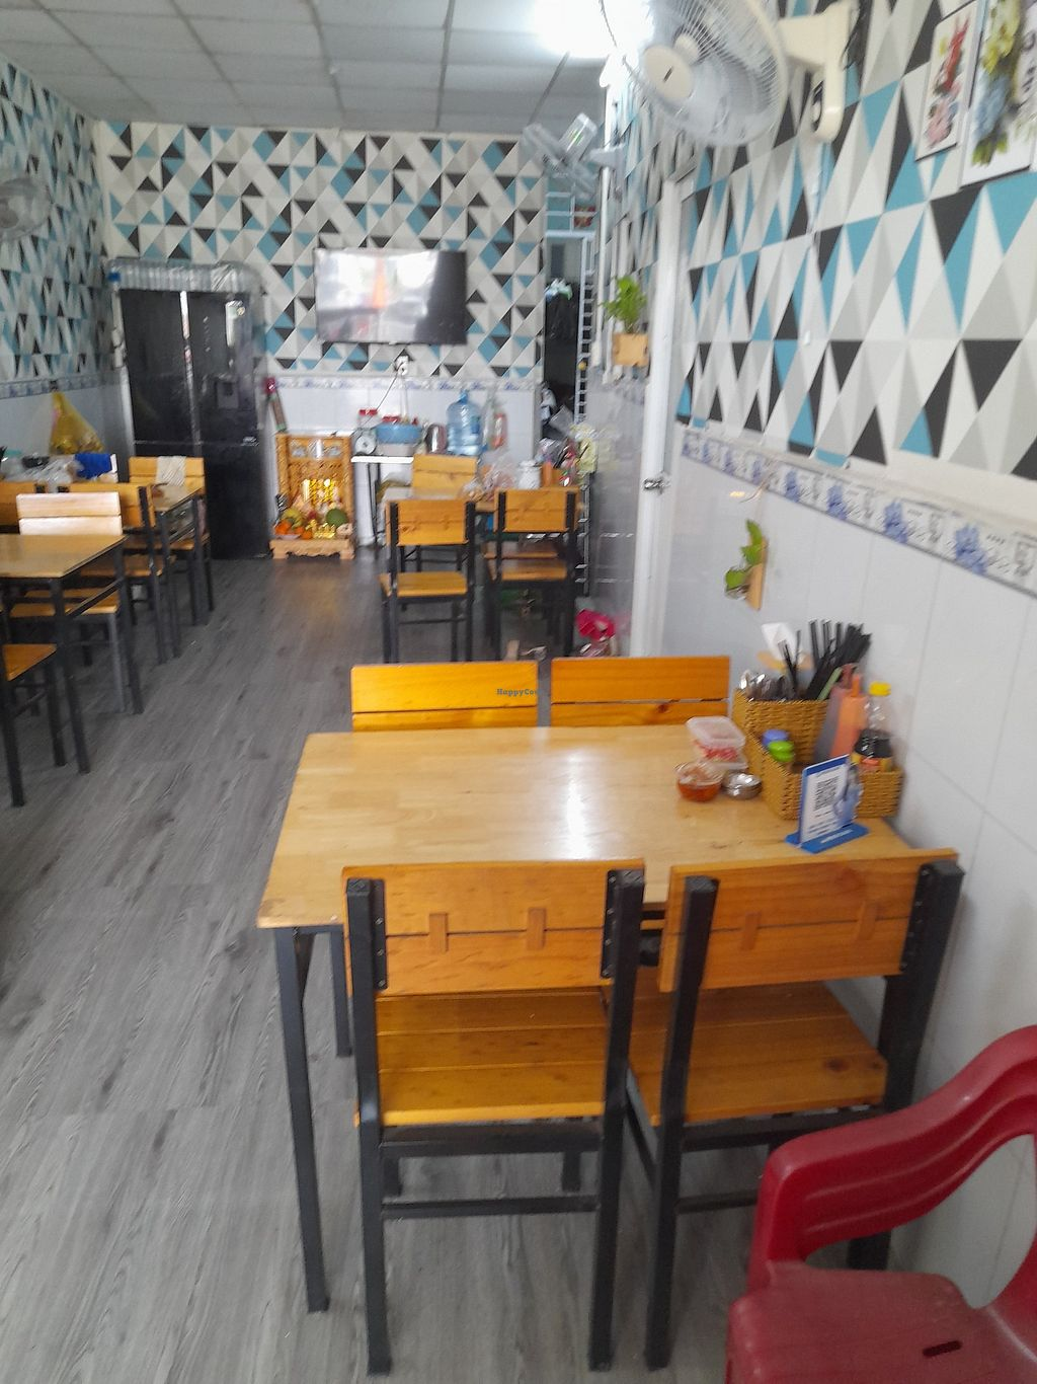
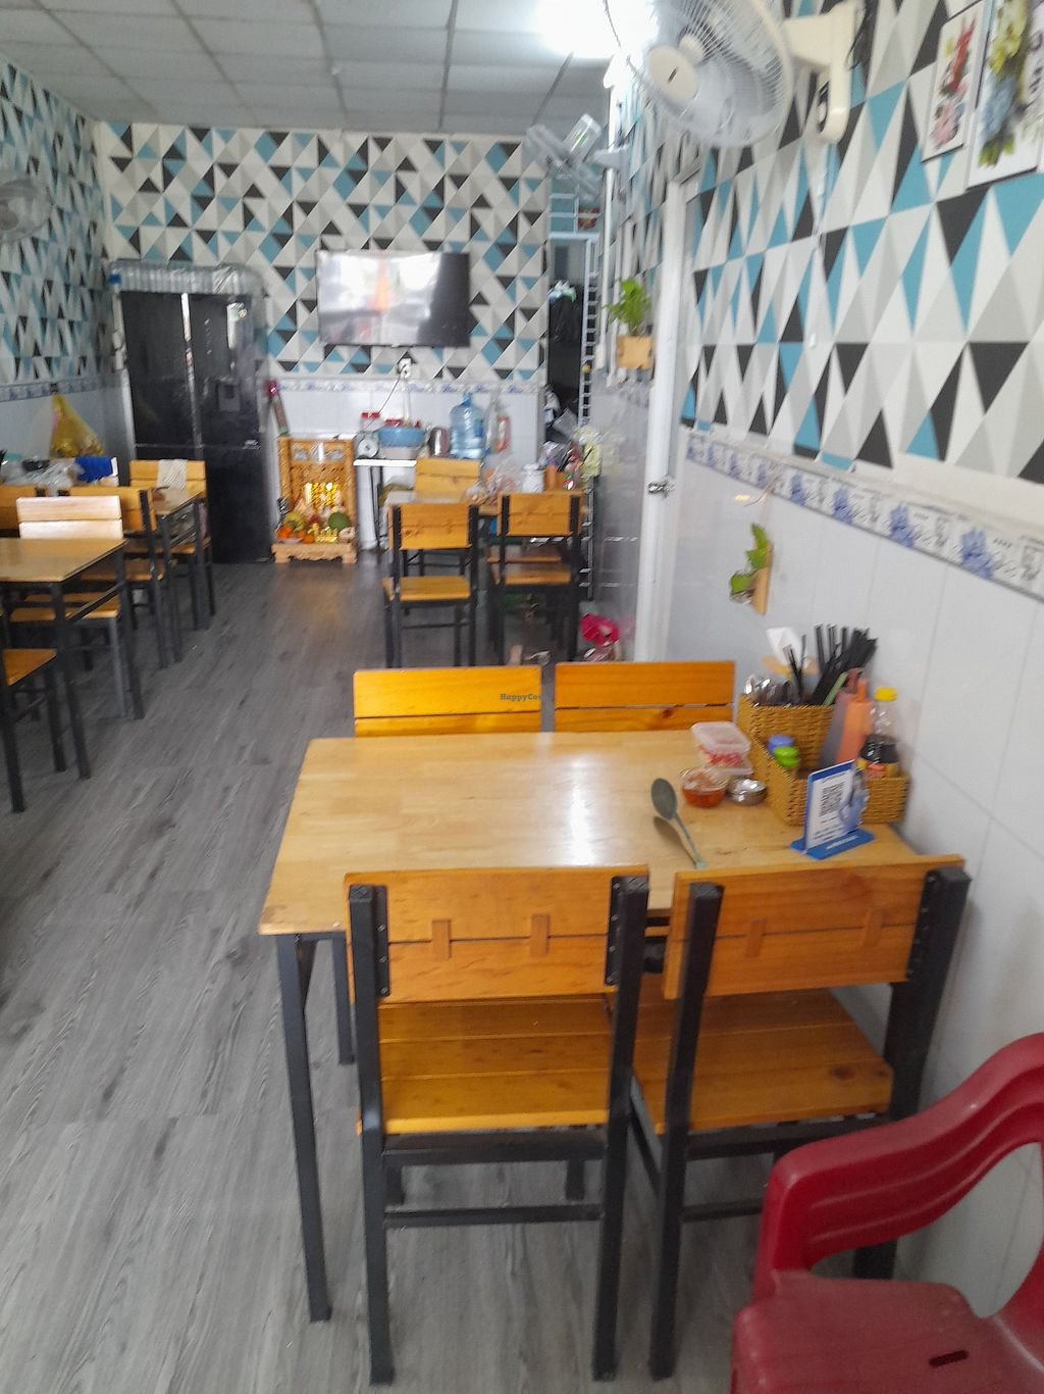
+ soupspoon (680, 819)
